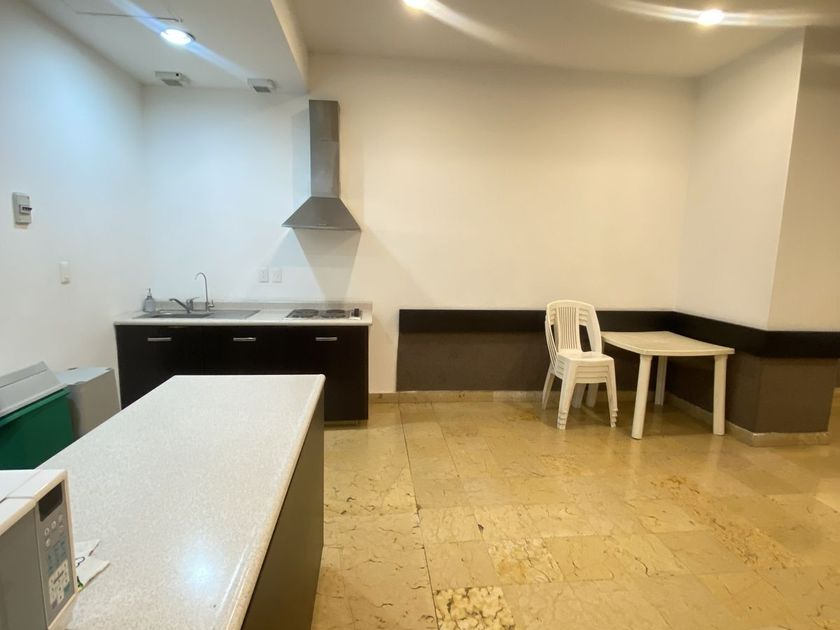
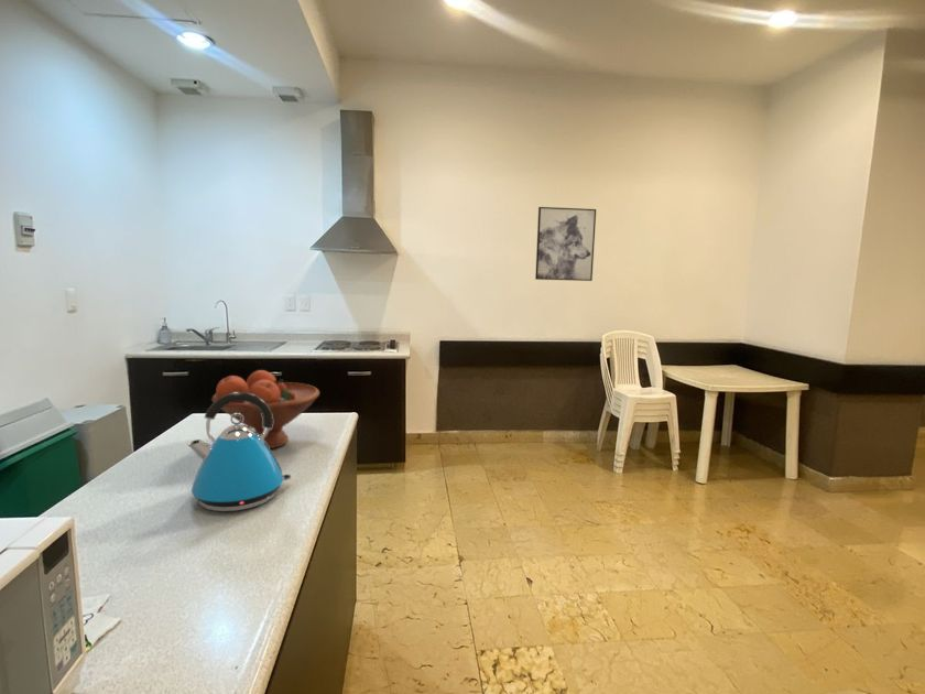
+ wall art (565, 243)
+ fruit bowl (269, 406)
+ kettle (240, 444)
